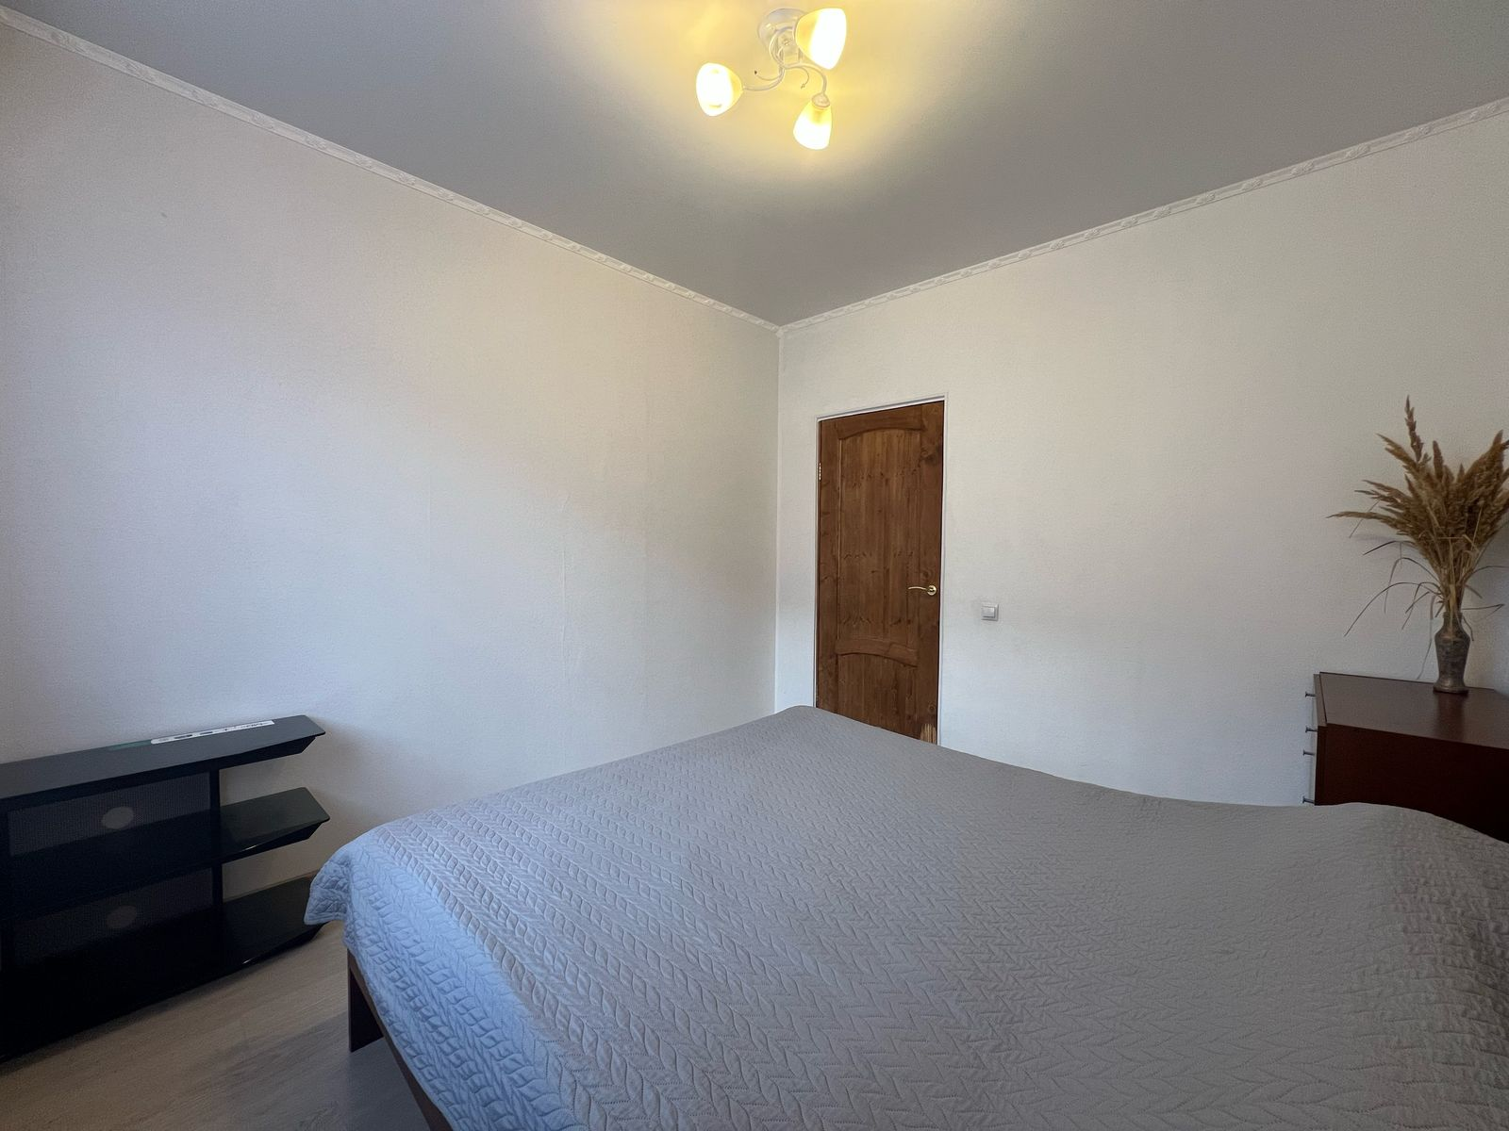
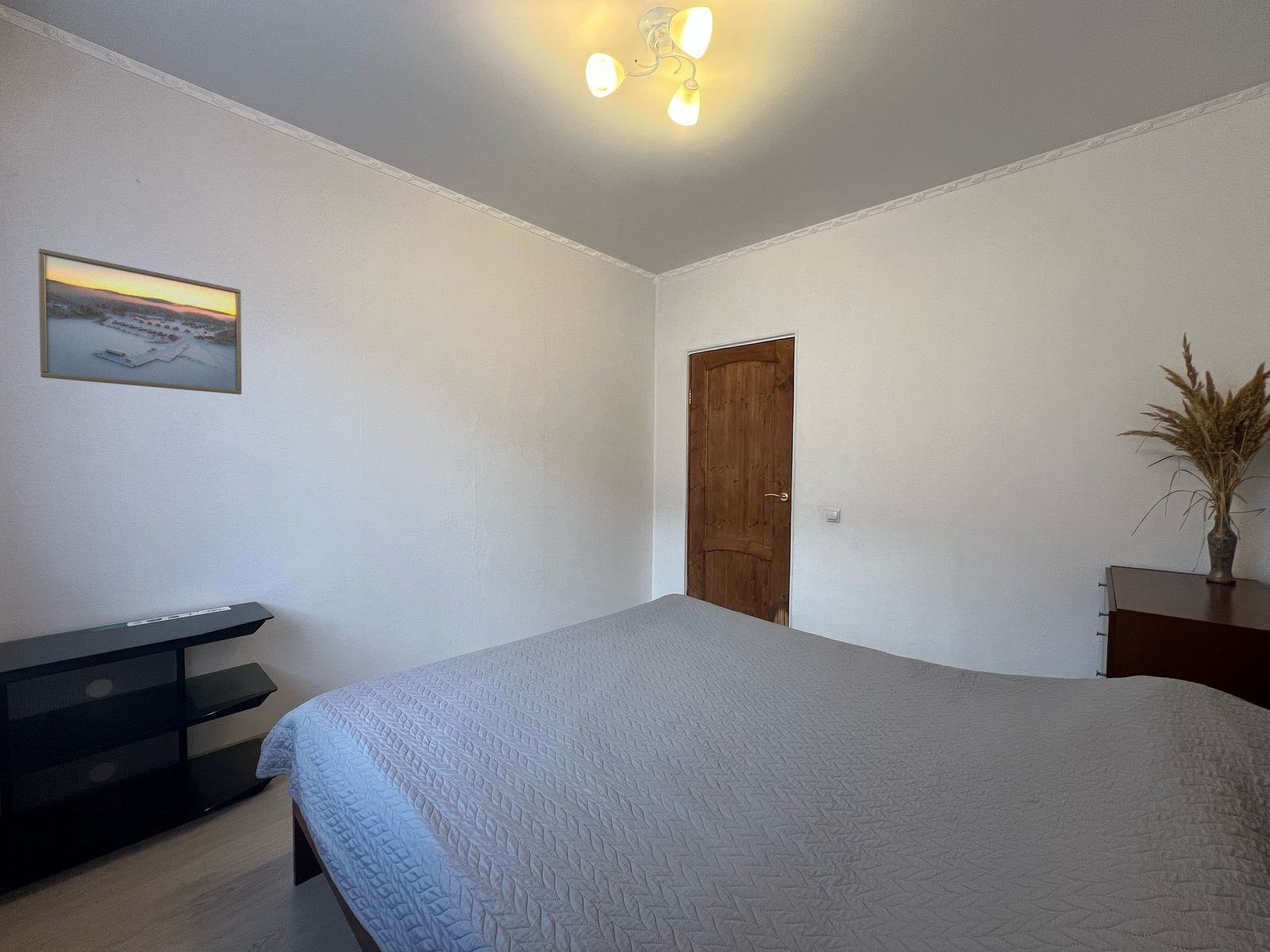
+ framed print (150, 329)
